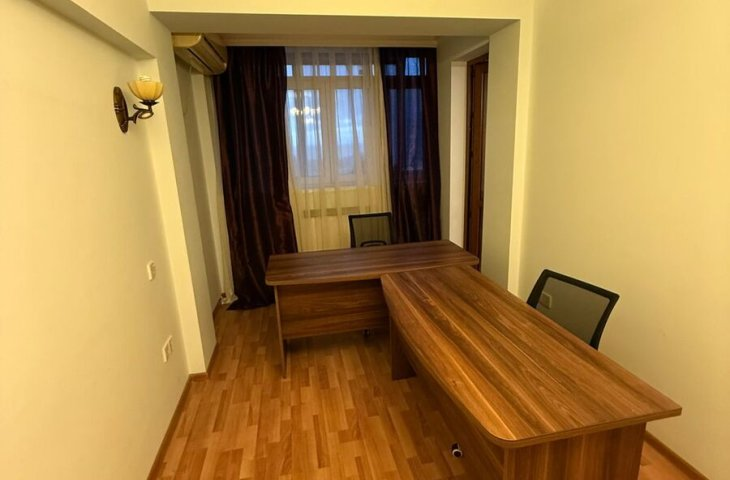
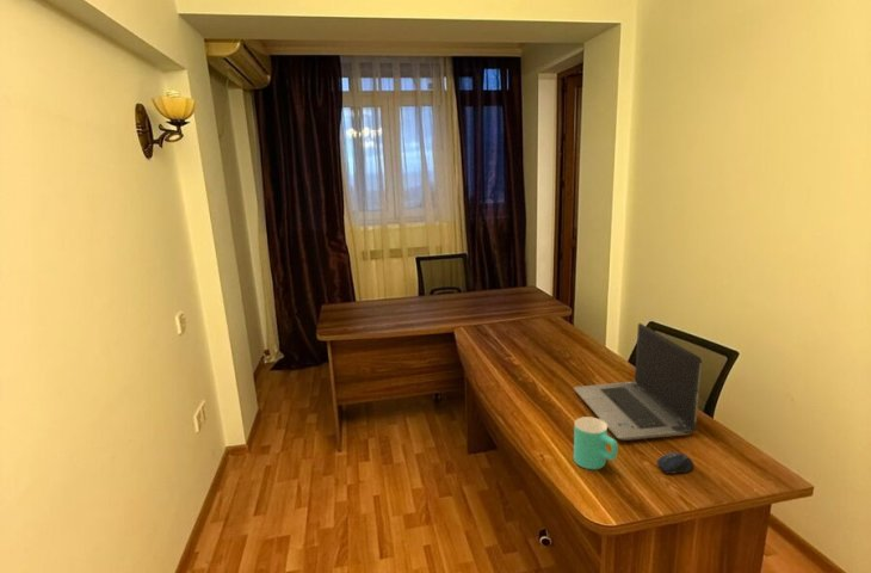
+ computer mouse (675, 460)
+ laptop computer (635, 377)
+ cup (593, 445)
